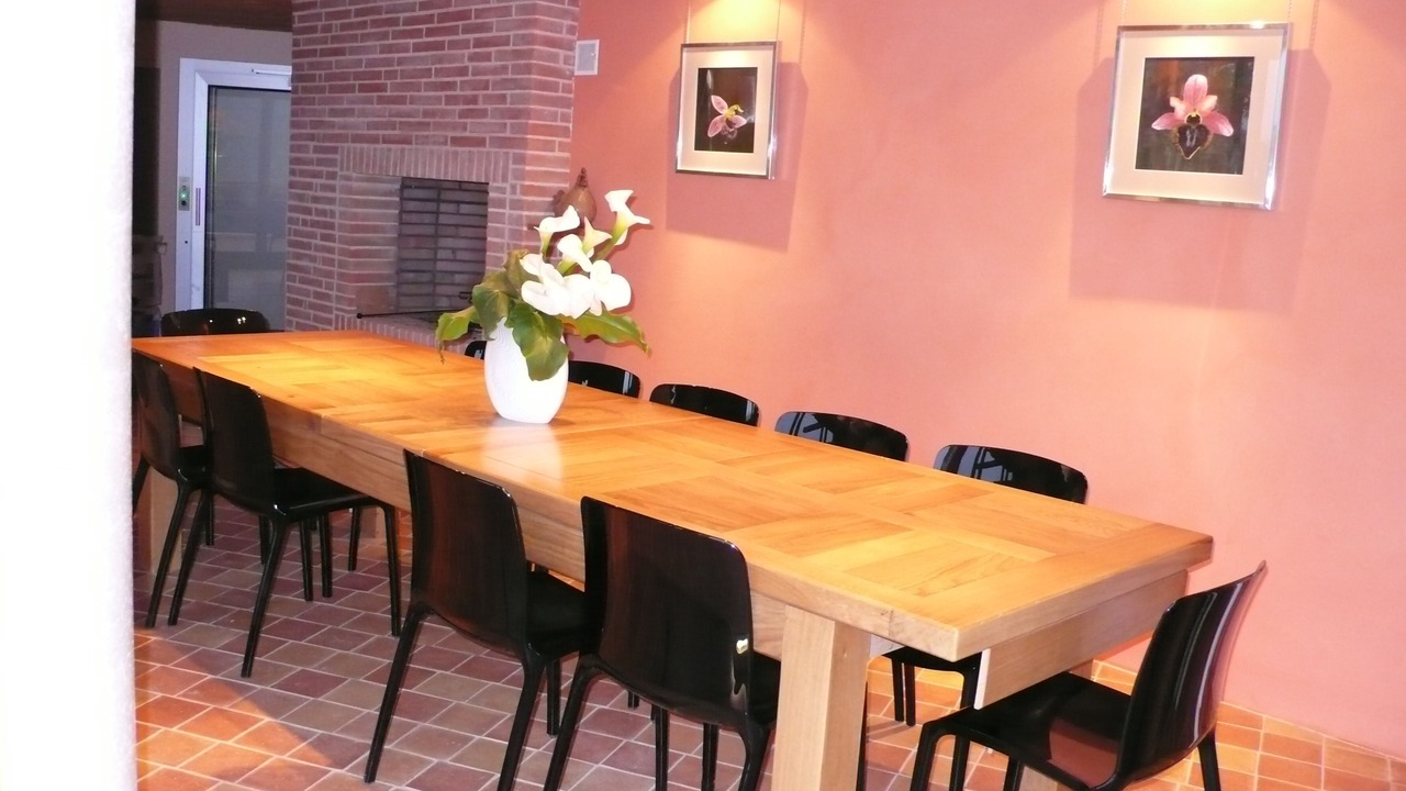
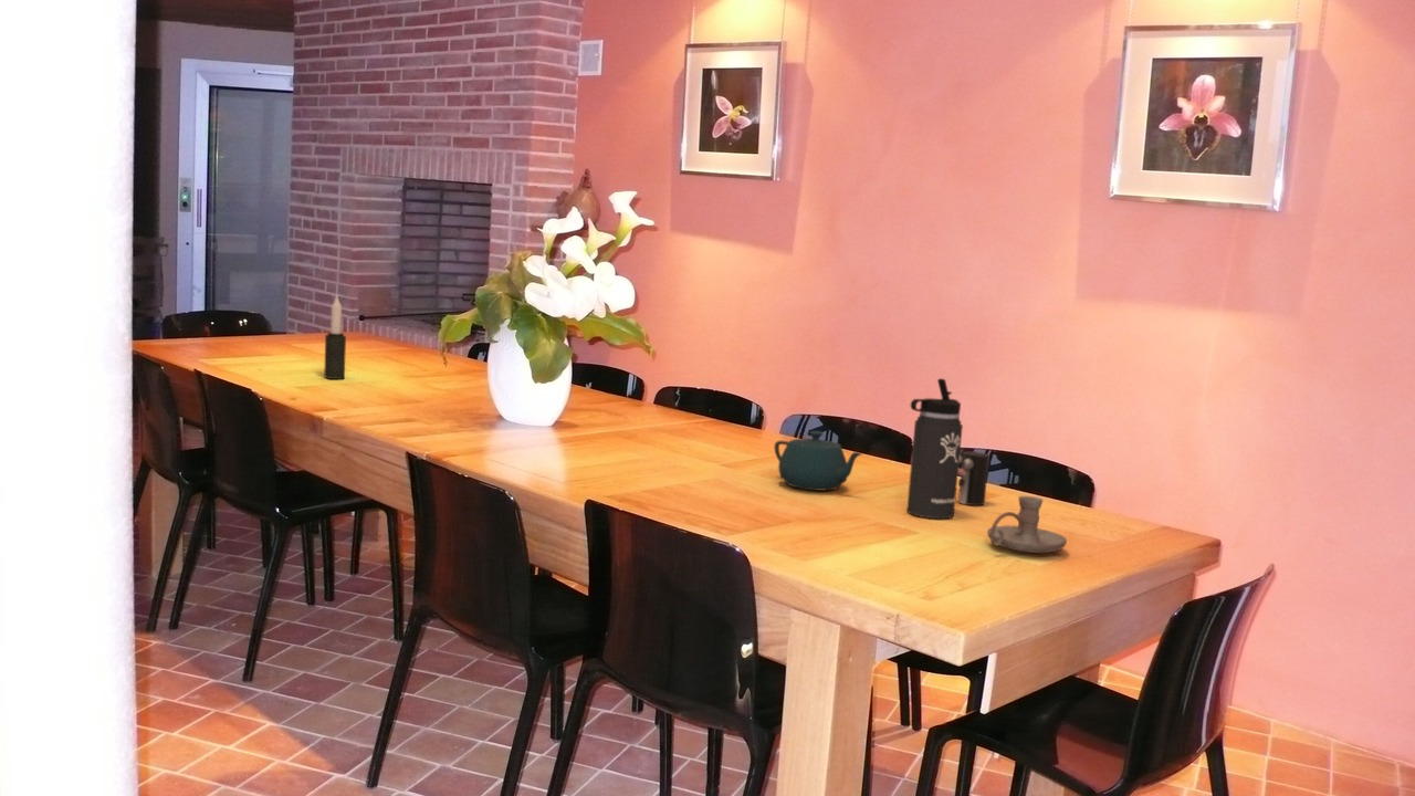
+ teapot (816, 459)
+ candle (335, 336)
+ candle holder (1021, 524)
+ thermos bottle (932, 447)
+ cup (967, 478)
